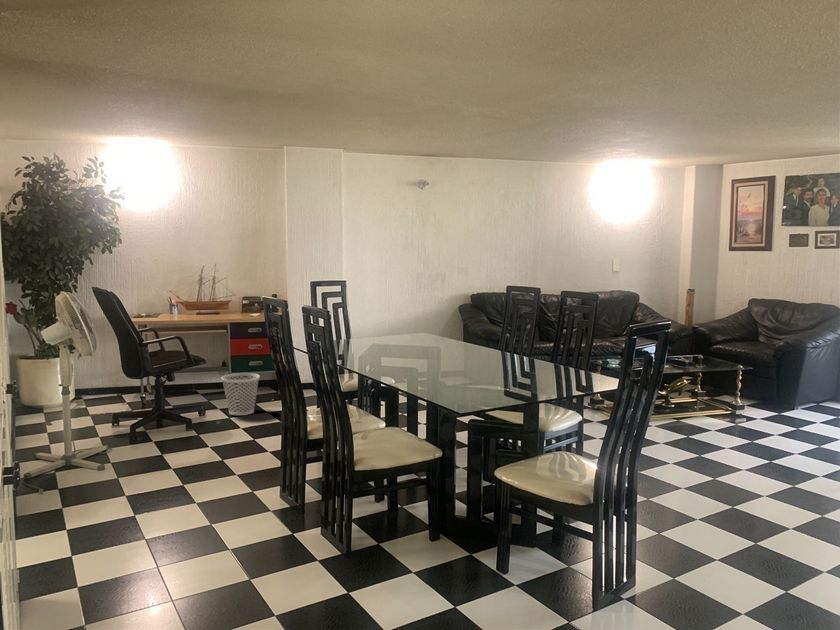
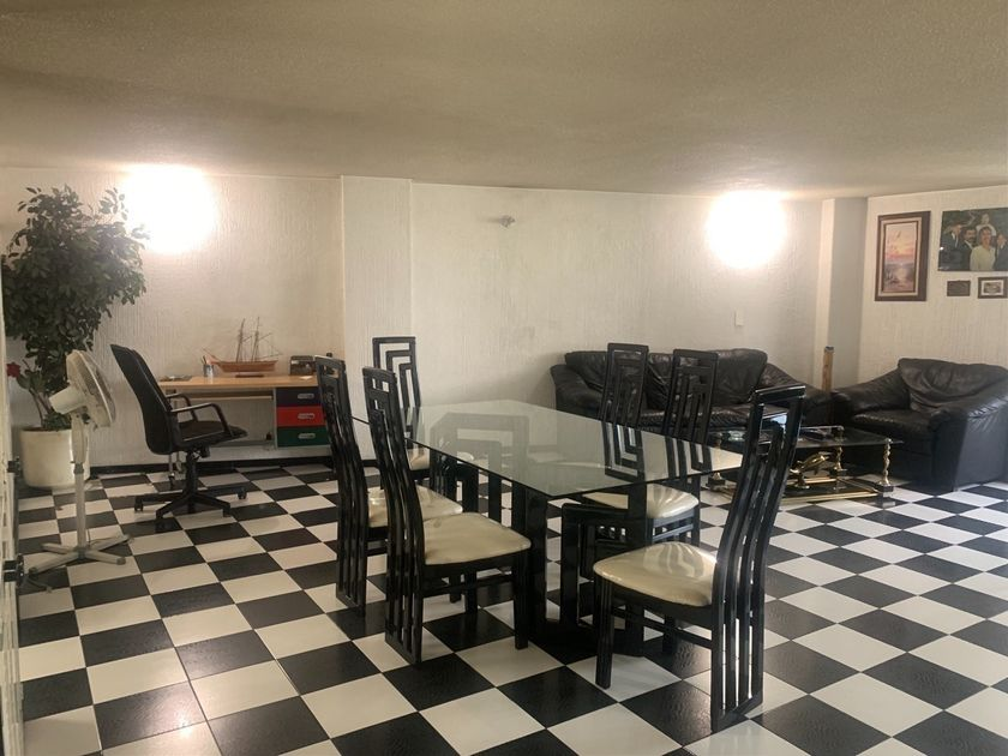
- wastebasket (241, 394)
